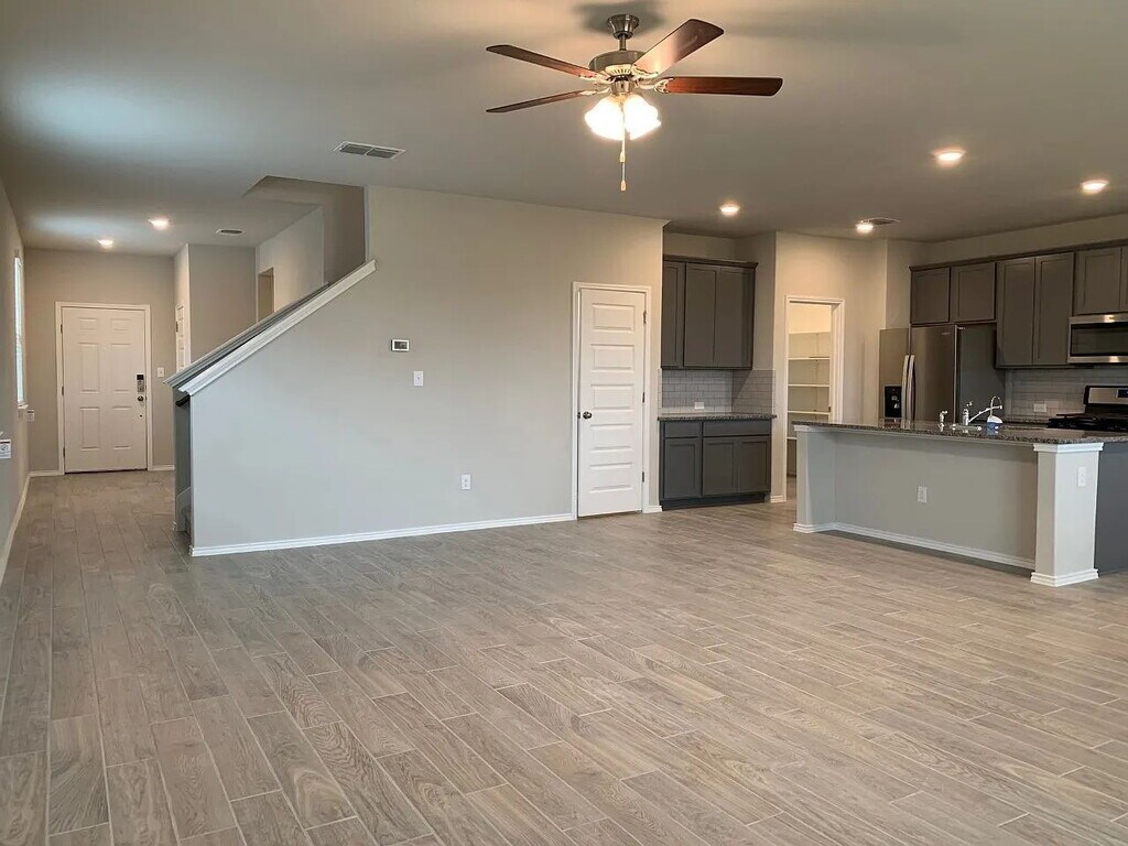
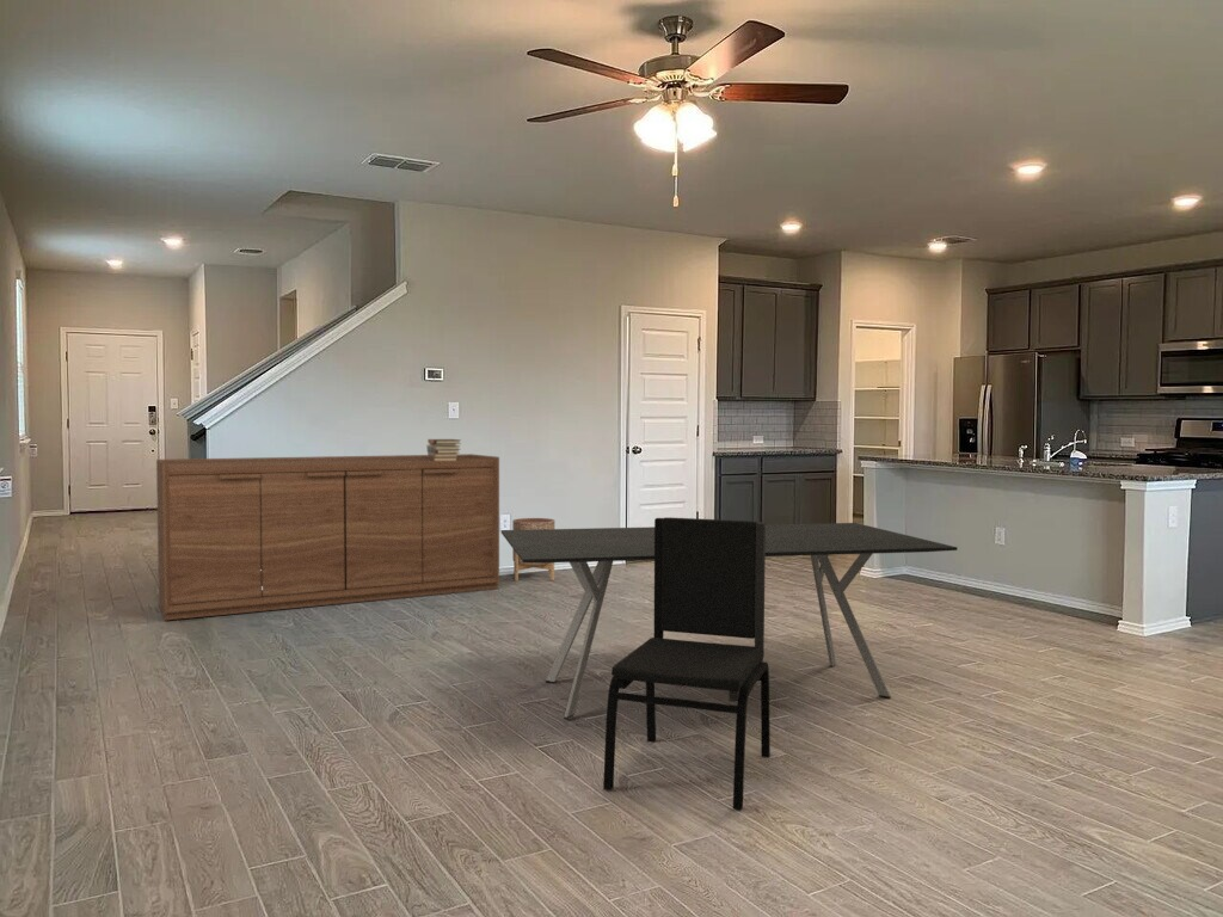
+ dining table (766, 555)
+ dining chair (692, 648)
+ sideboard (336, 527)
+ book stack (443, 449)
+ planter (533, 562)
